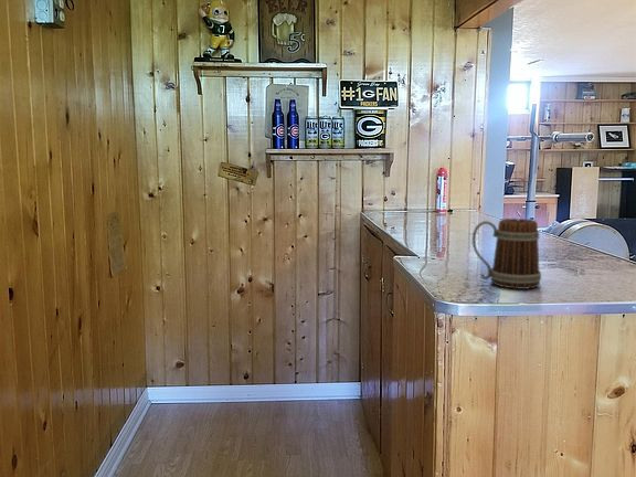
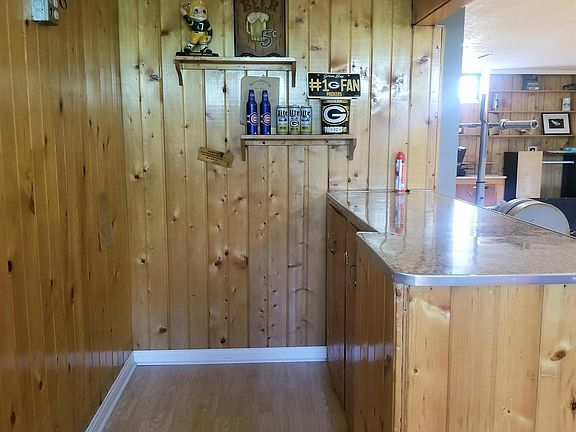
- beer mug (506, 252)
